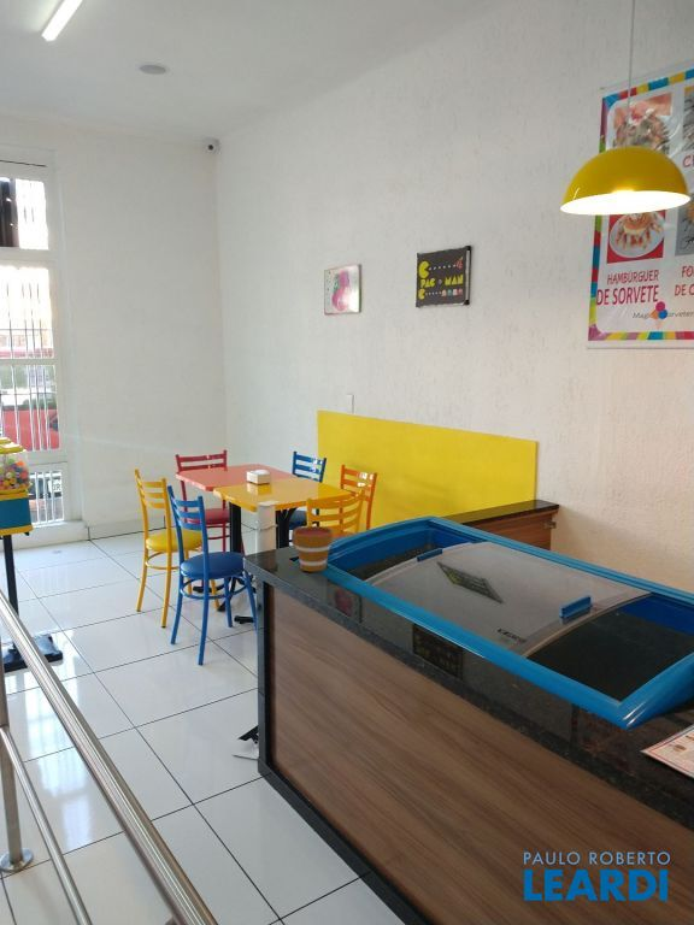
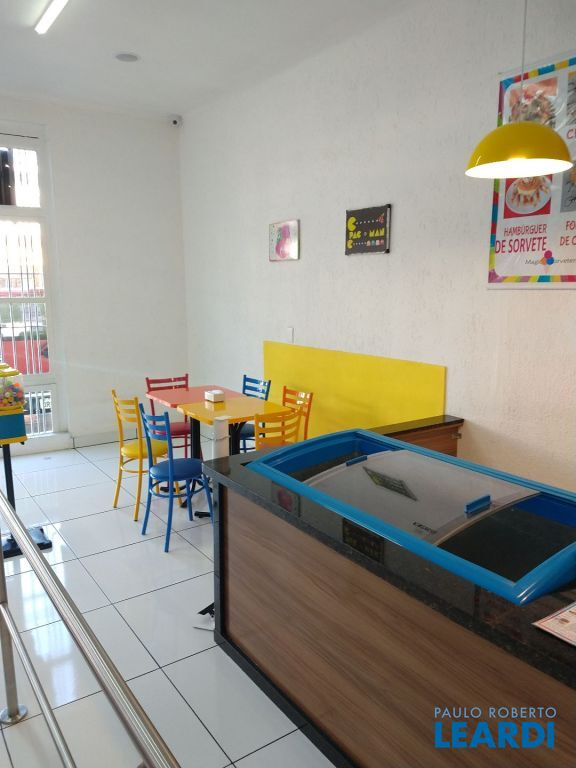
- cup (310, 548)
